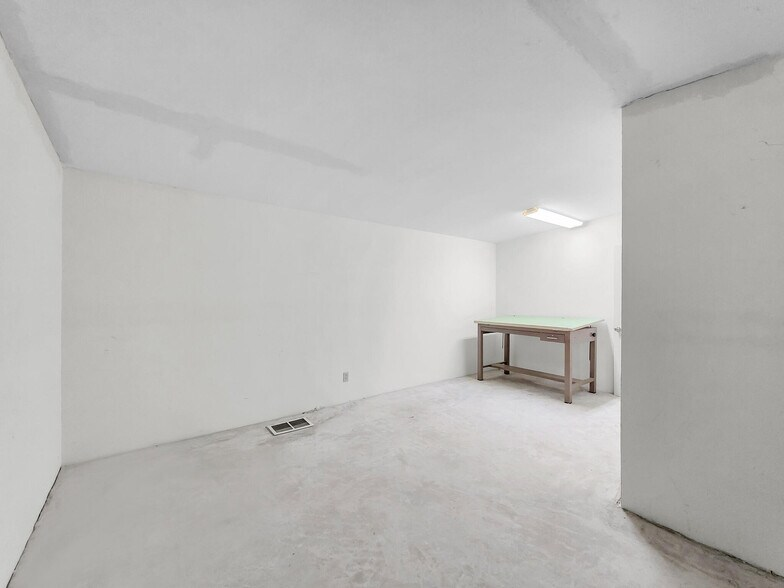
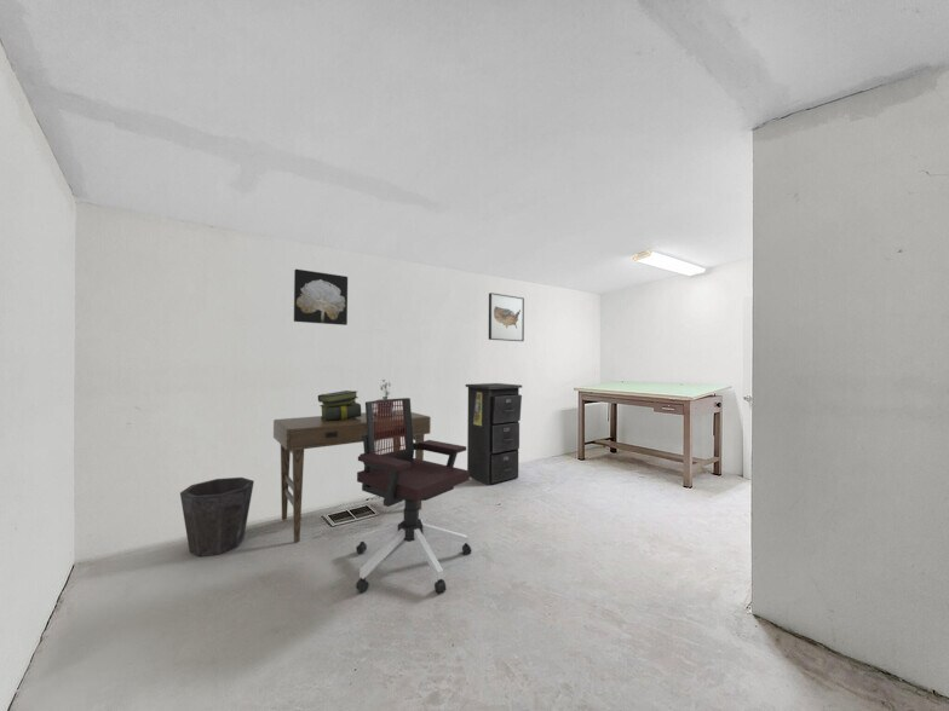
+ filing cabinet (495, 430)
+ wall art (506, 318)
+ desk (351, 443)
+ waste bin (218, 515)
+ potted plant (384, 397)
+ office chair (408, 482)
+ wall art (321, 297)
+ stack of books (339, 404)
